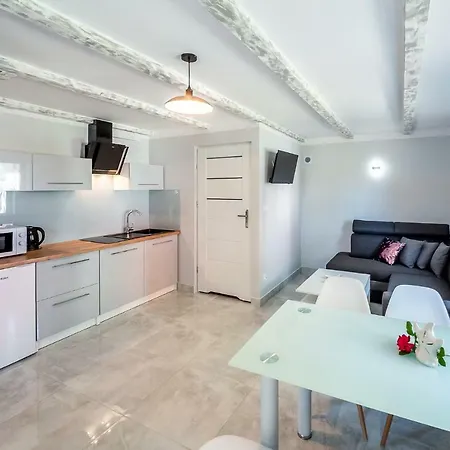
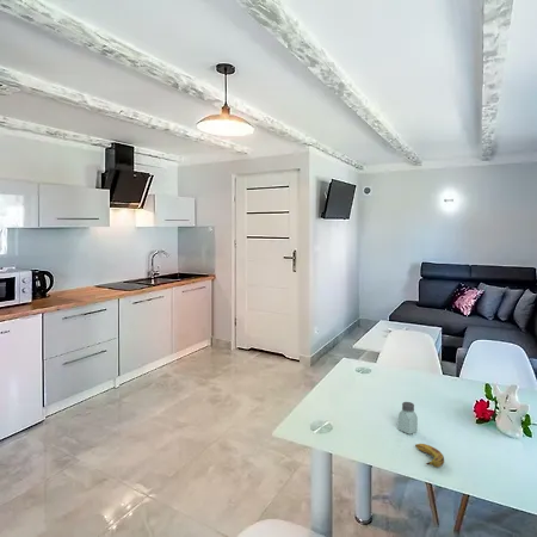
+ saltshaker (407, 416)
+ banana (427, 452)
